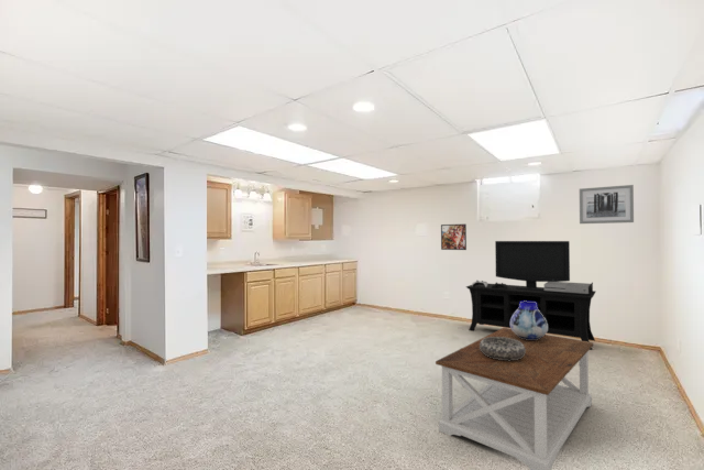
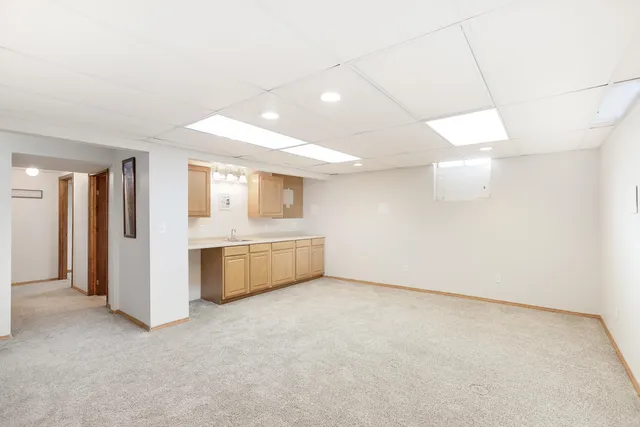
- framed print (453, 237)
- vase (528, 319)
- decorative bowl (502, 348)
- coffee table (520, 383)
- media console (527, 287)
- wall art (605, 205)
